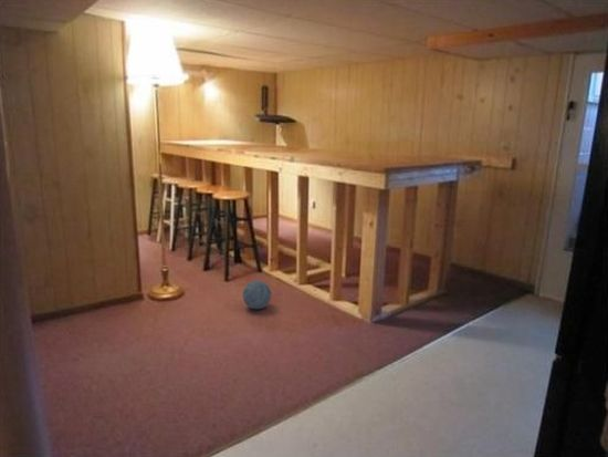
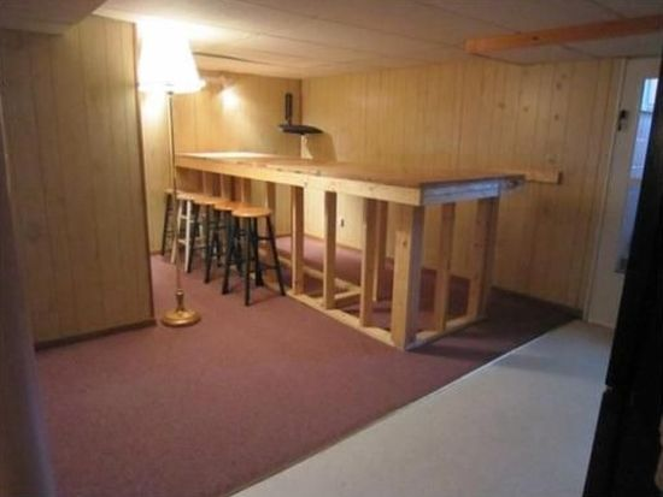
- ball (256, 294)
